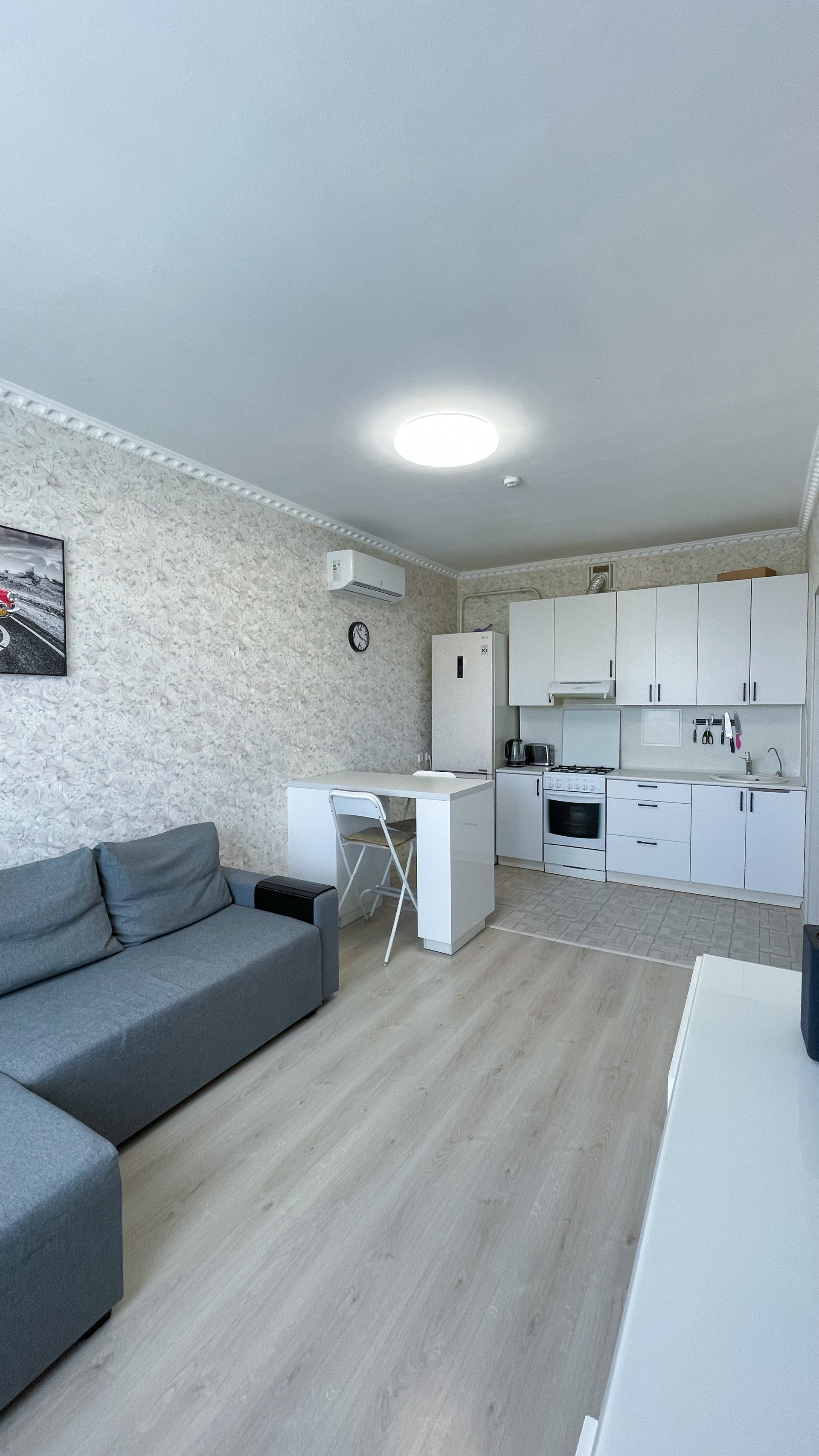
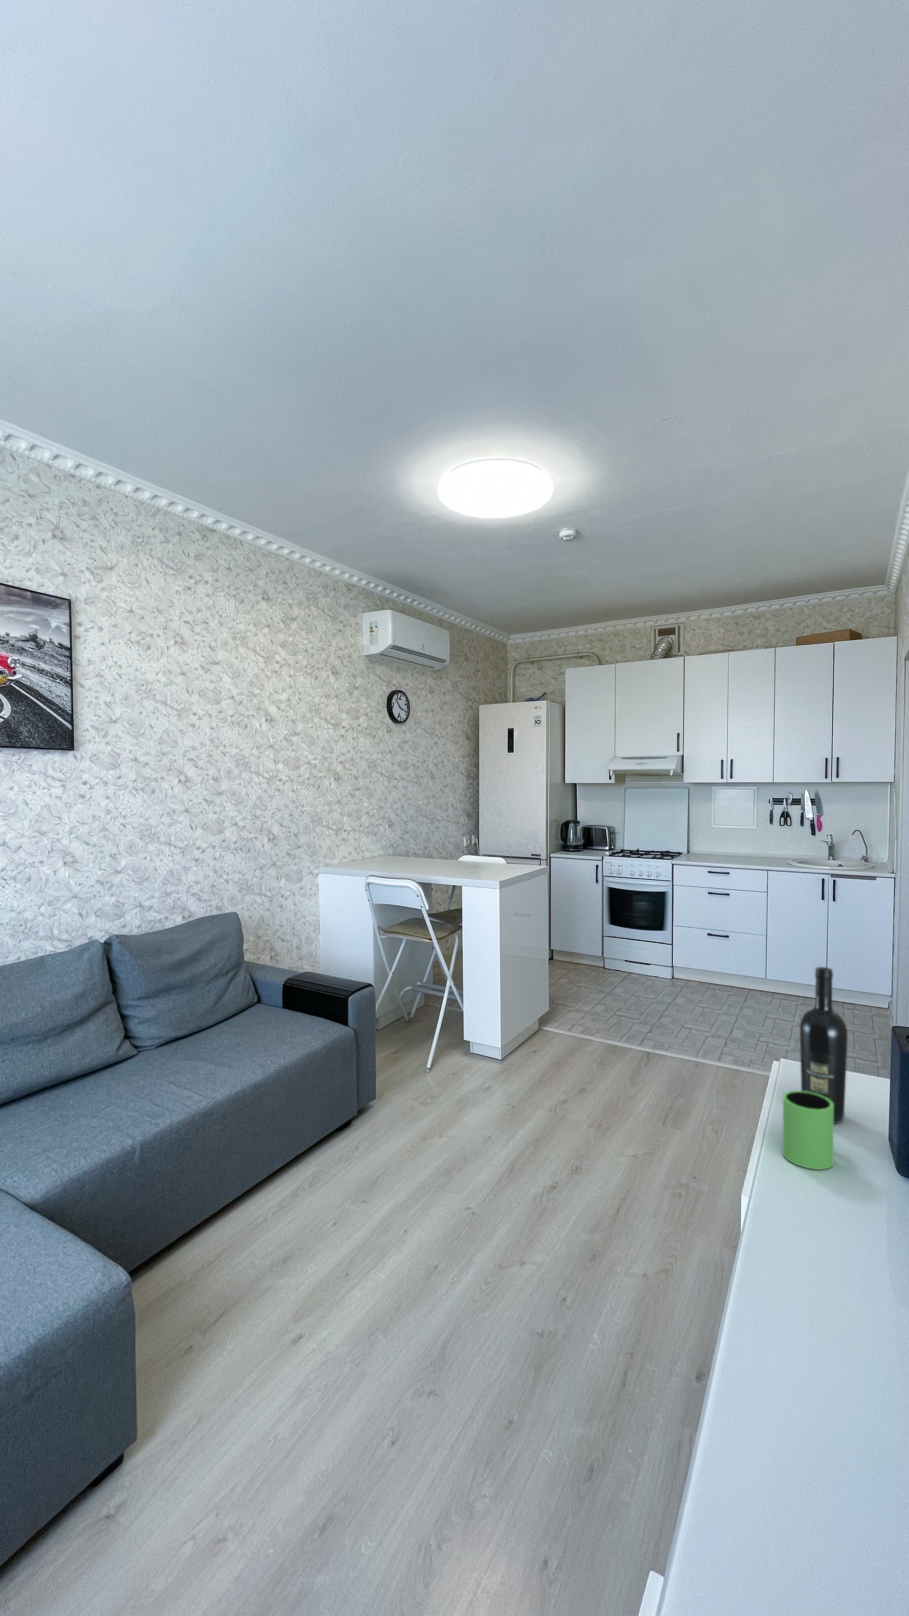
+ wine bottle (824, 1042)
+ mug (810, 1124)
